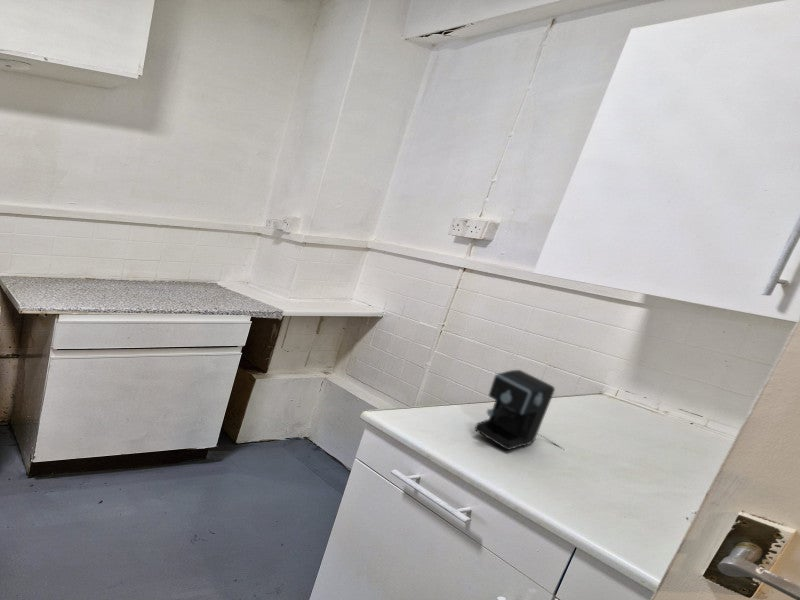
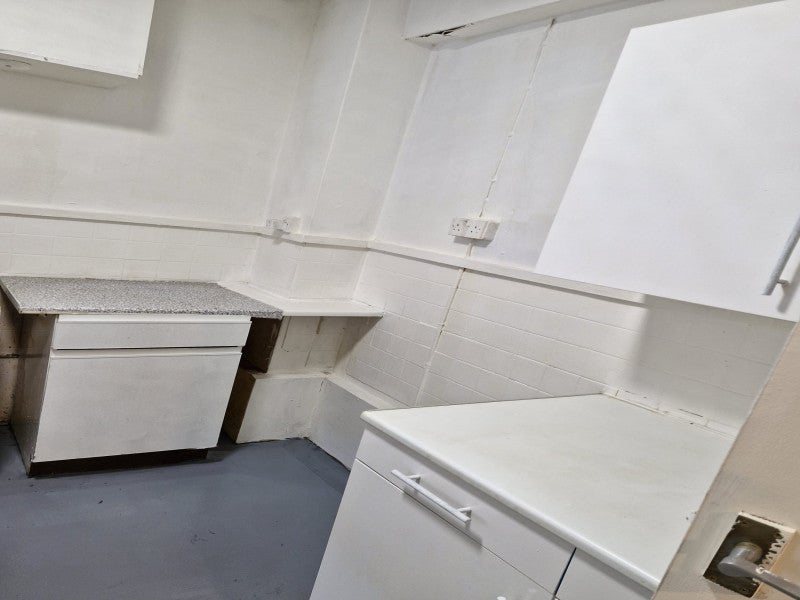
- coffee maker (541, 422)
